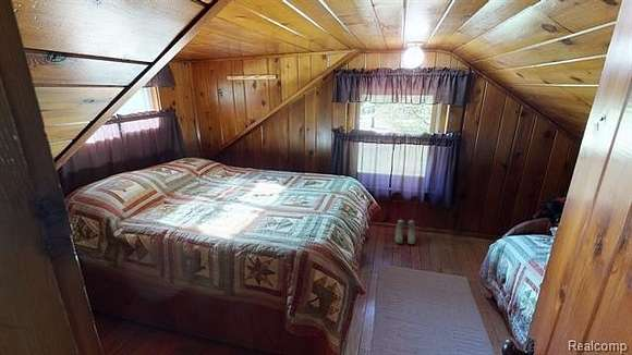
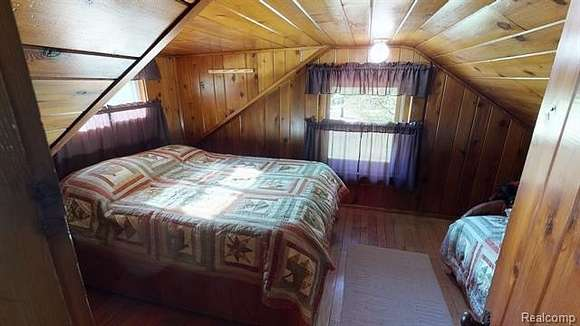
- boots (406, 229)
